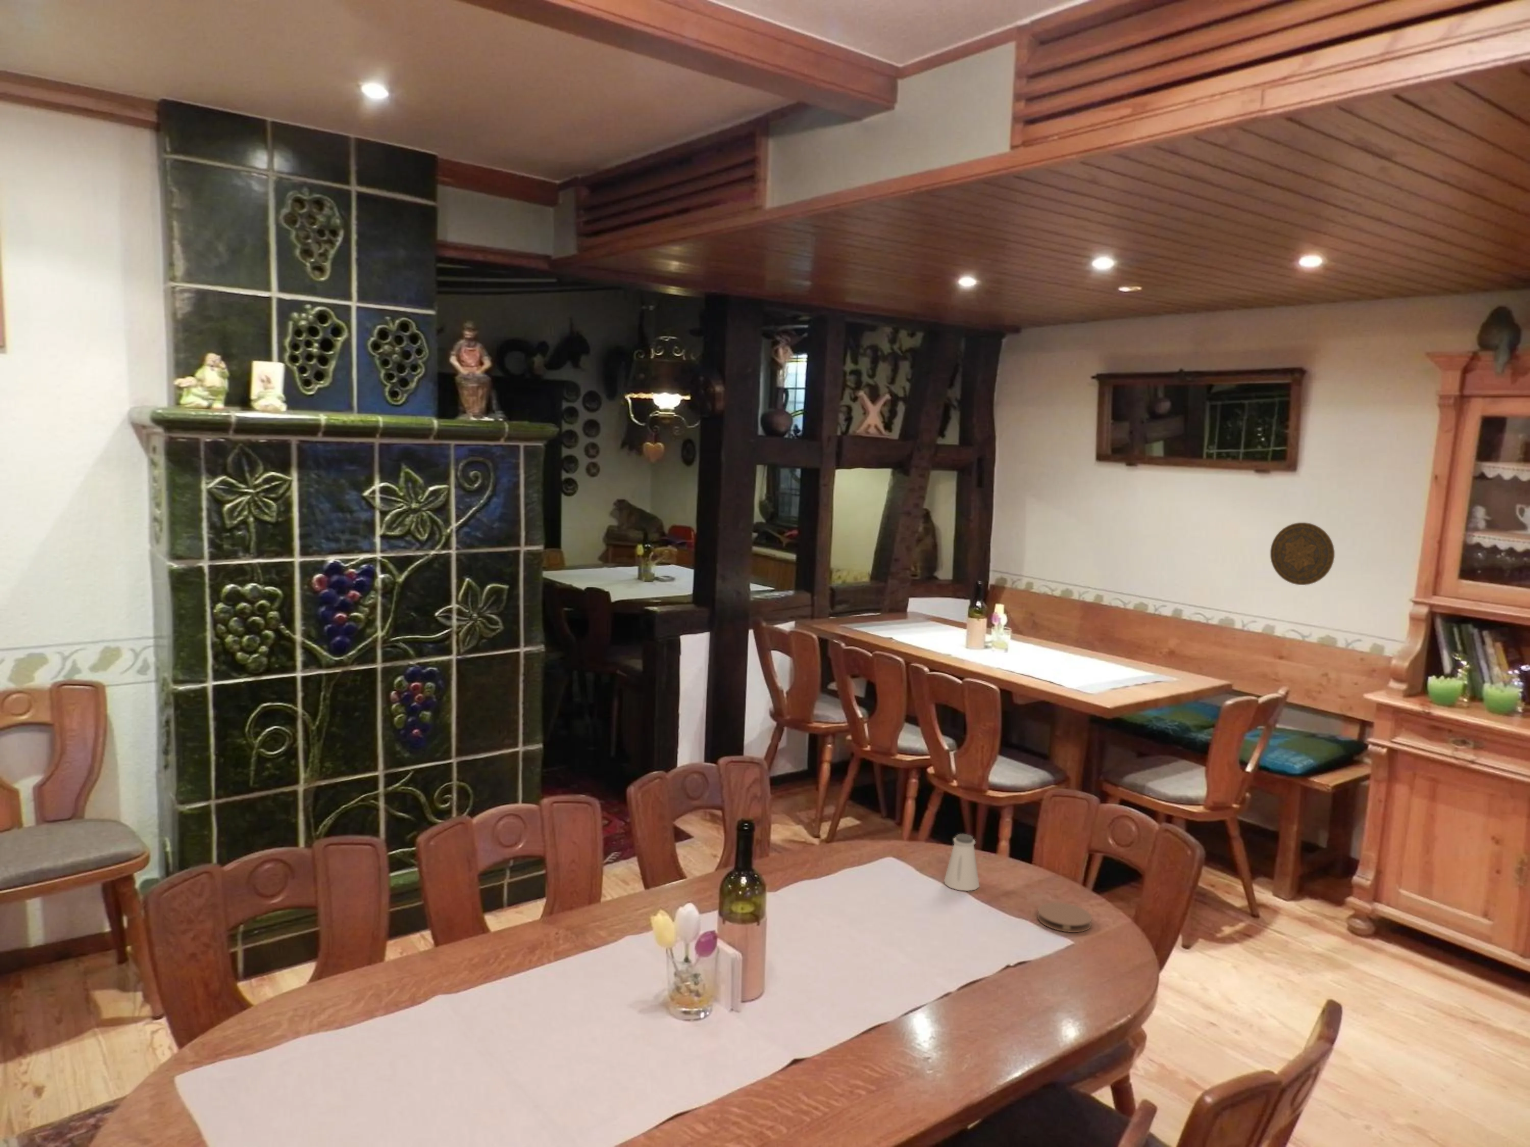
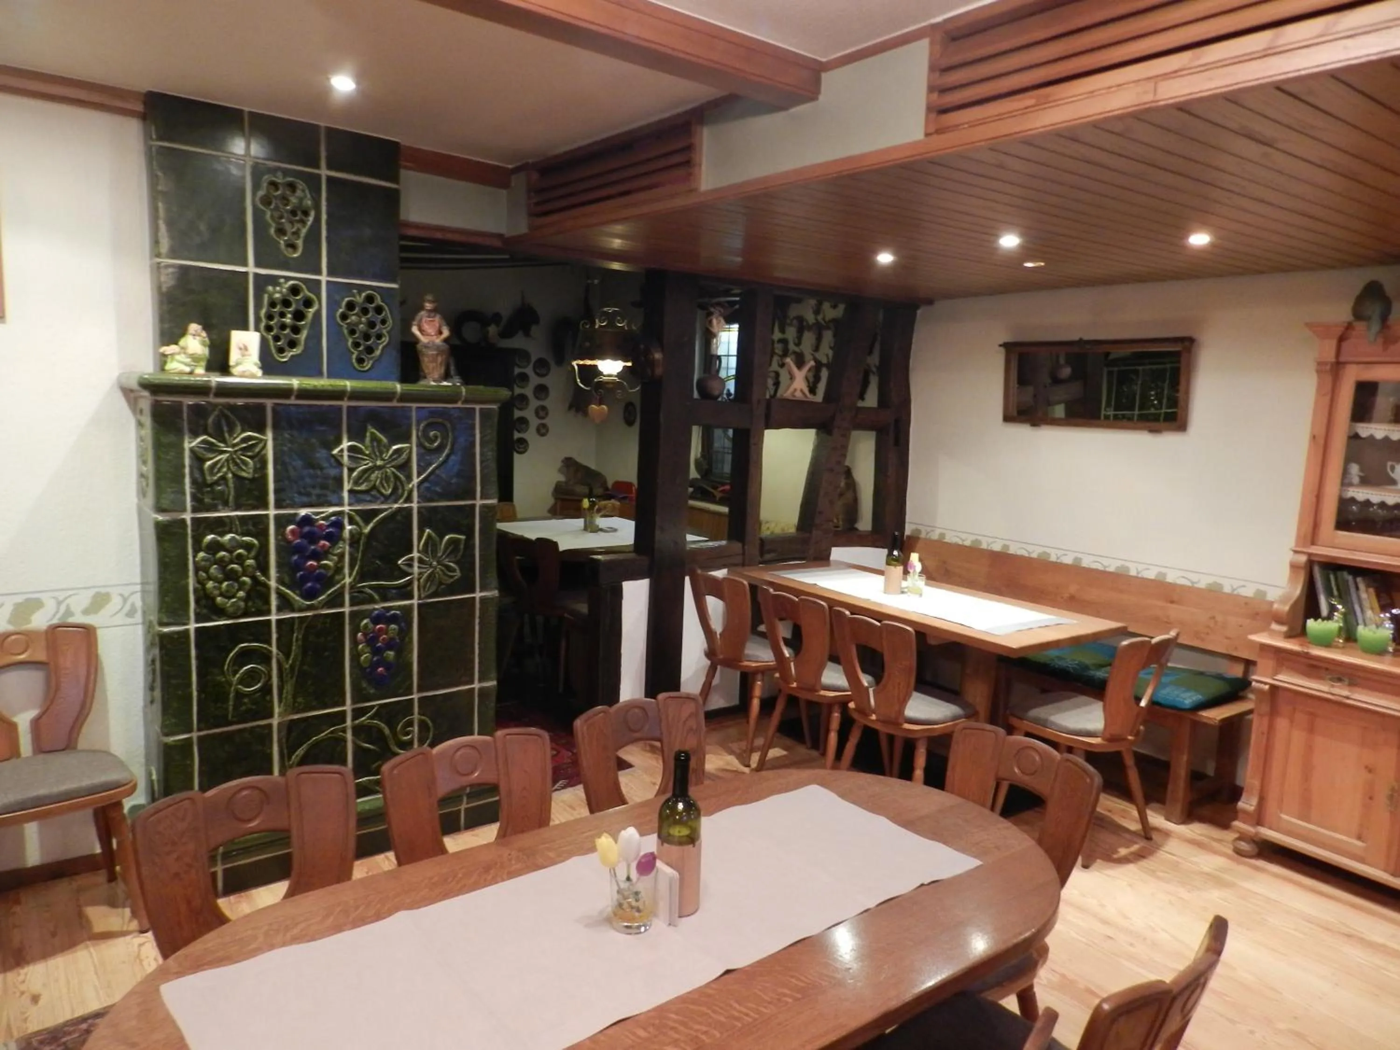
- decorative plate (1300, 553)
- coaster (1064, 917)
- saltshaker (963, 860)
